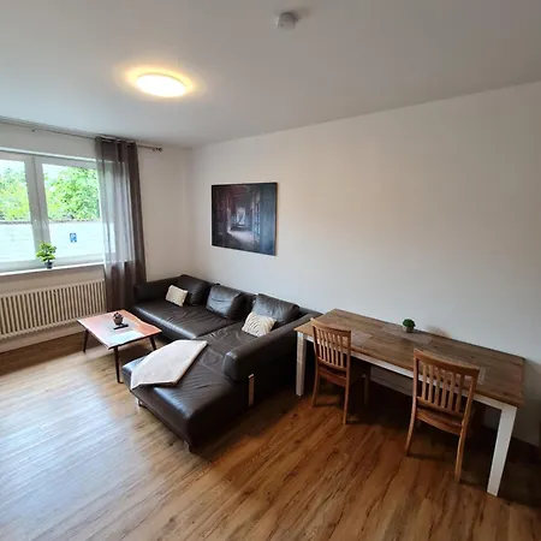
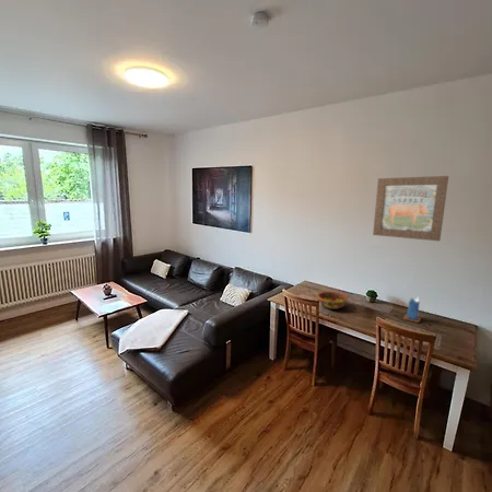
+ candle (412, 307)
+ wall art (407, 208)
+ bowl (331, 301)
